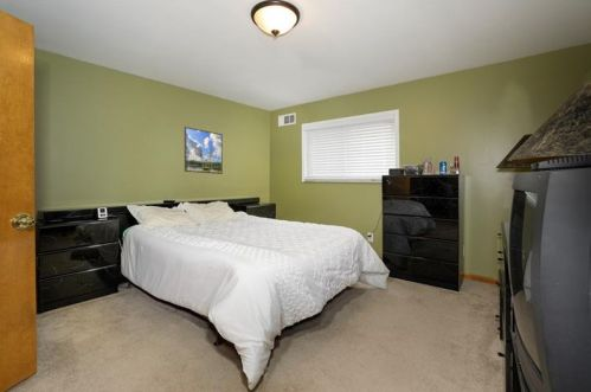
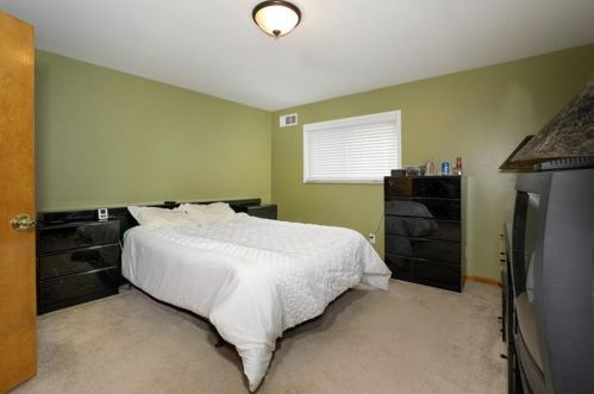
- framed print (204, 152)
